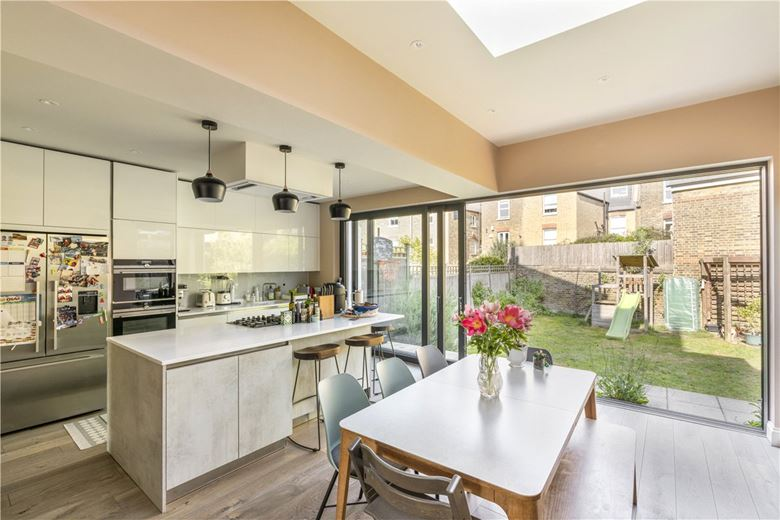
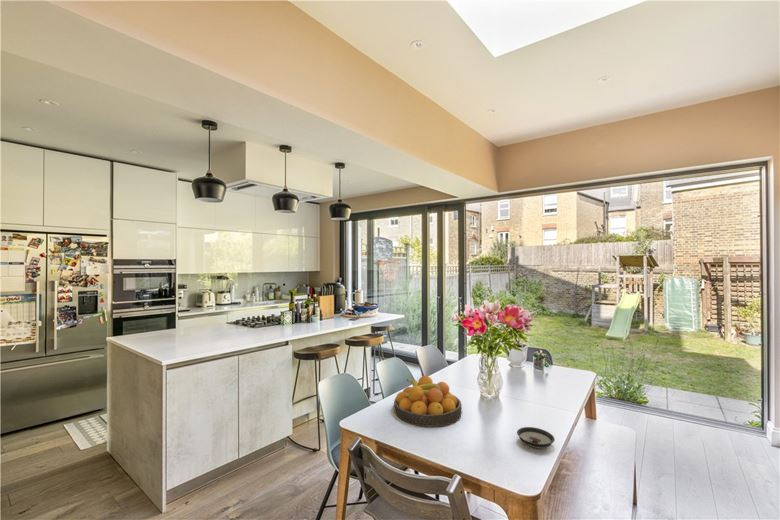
+ fruit bowl (427, 396)
+ saucer (535, 439)
